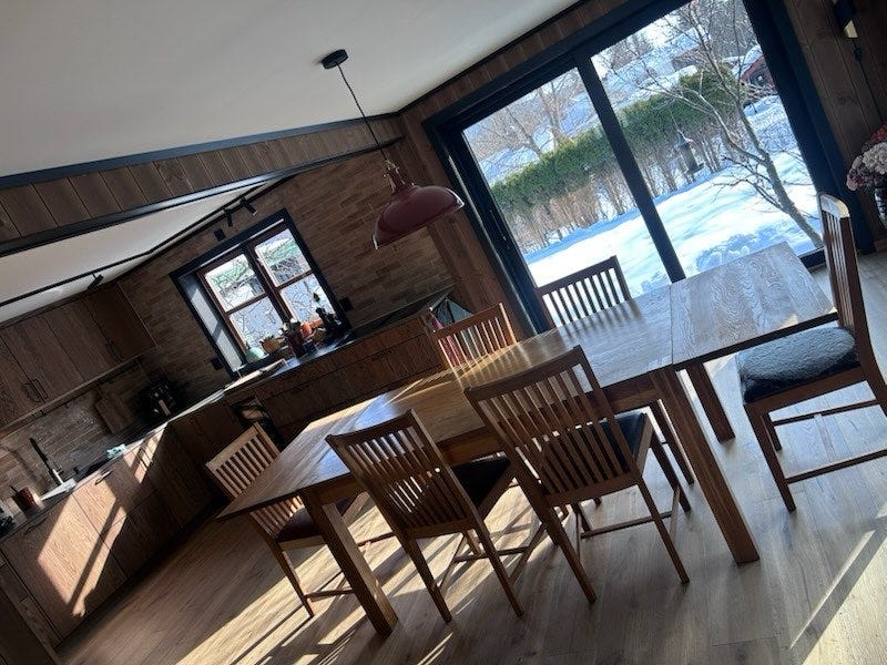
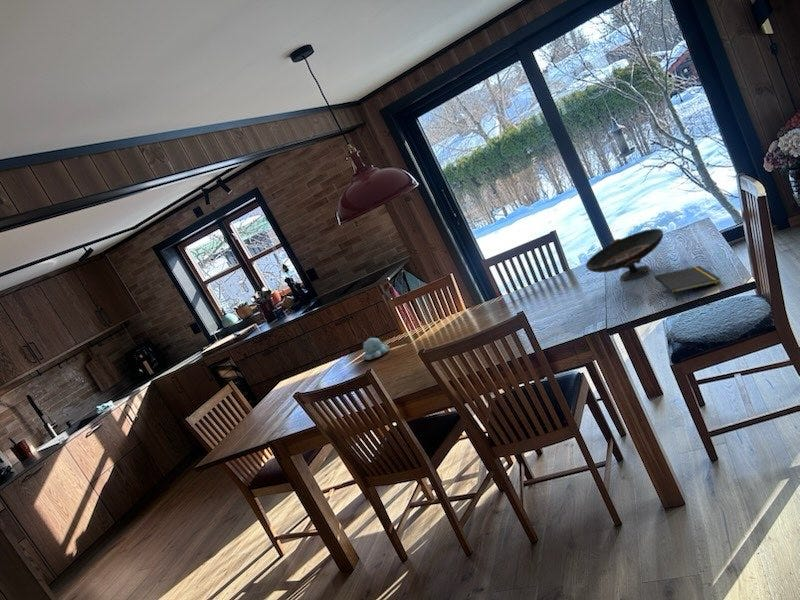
+ candle (373, 346)
+ notepad (686, 278)
+ decorative bowl (628, 260)
